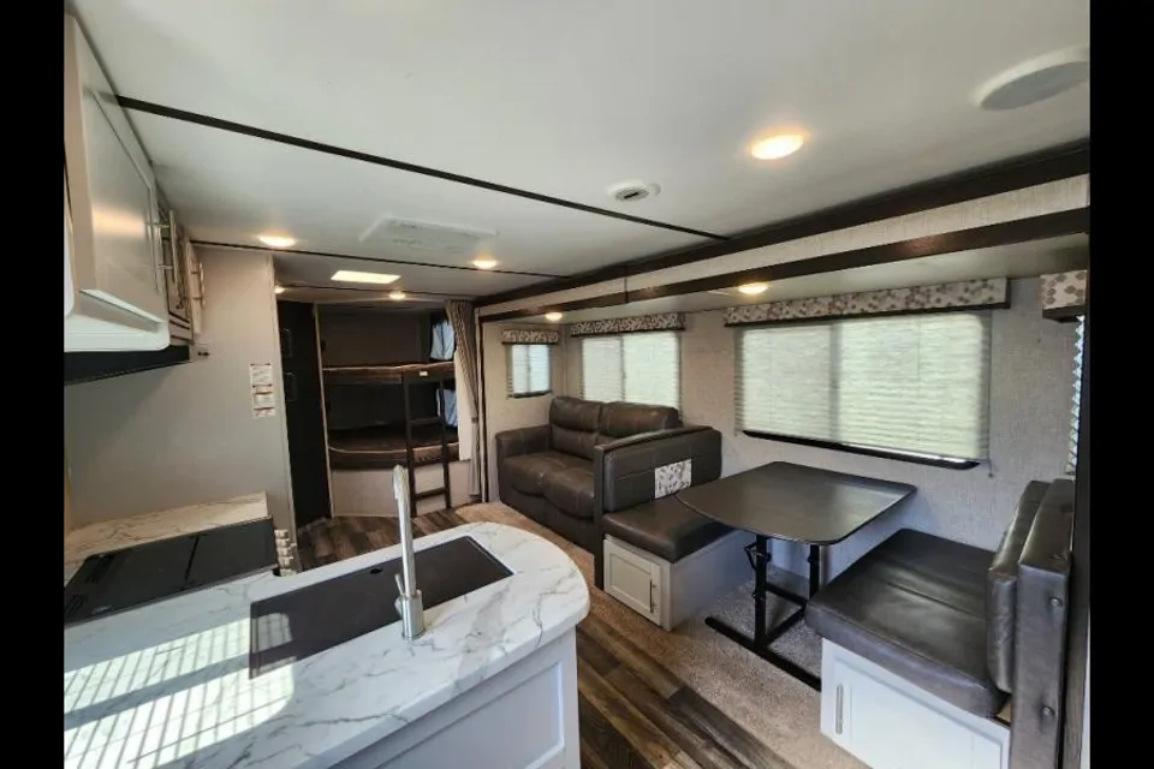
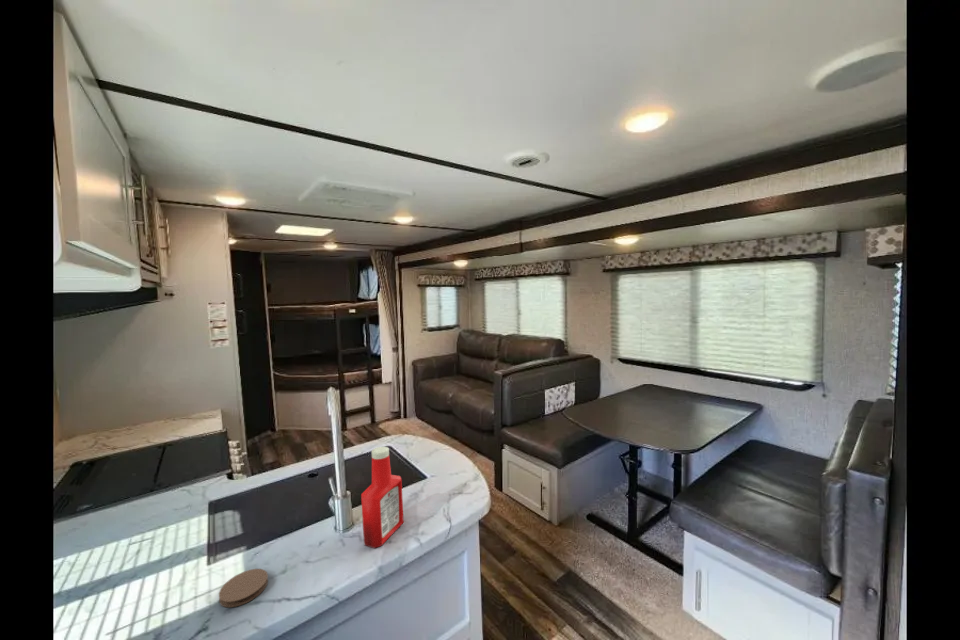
+ coaster (244, 586)
+ soap bottle (382, 491)
